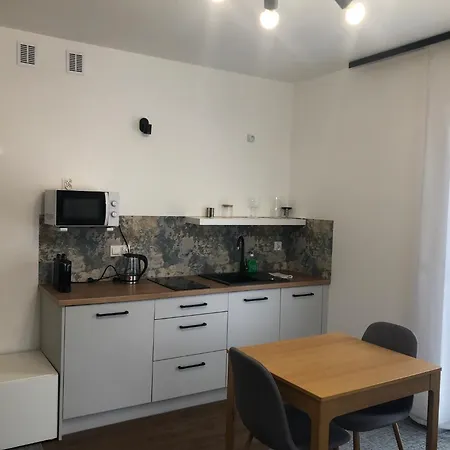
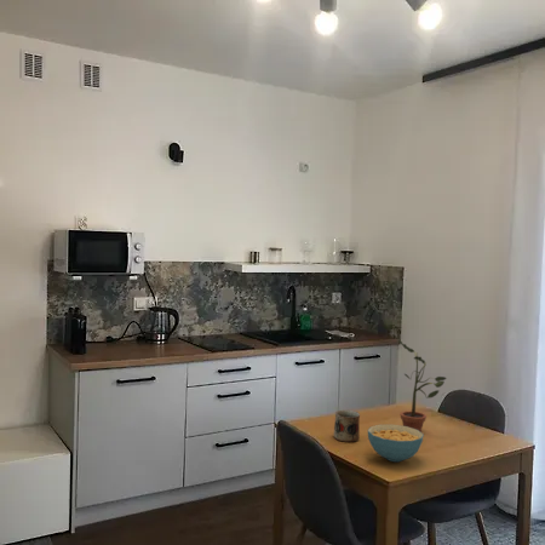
+ cereal bowl (395, 446)
+ mug (345, 424)
+ potted plant (414, 388)
